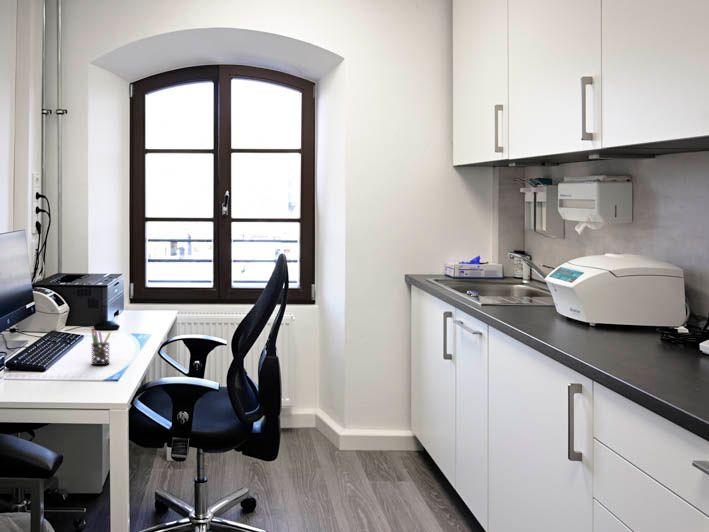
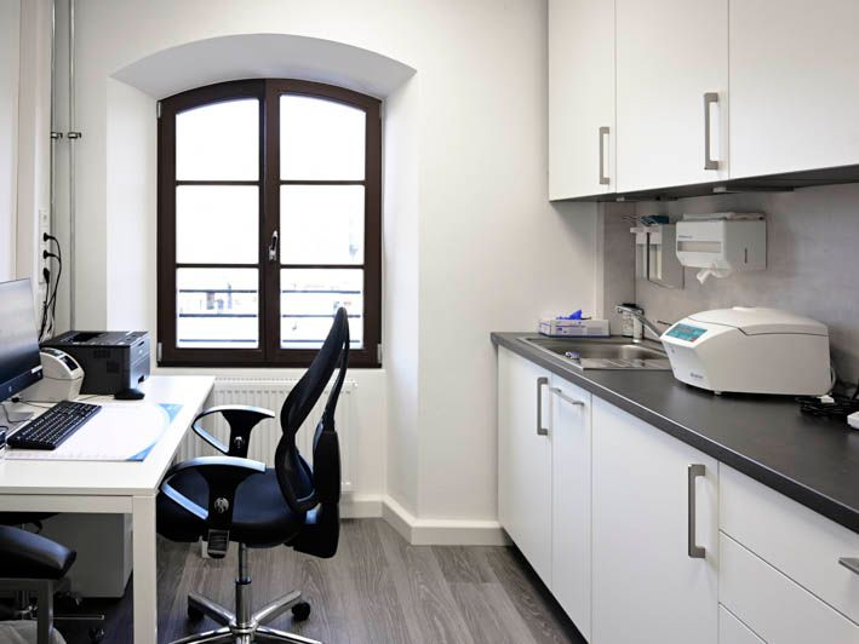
- pen holder (98, 346)
